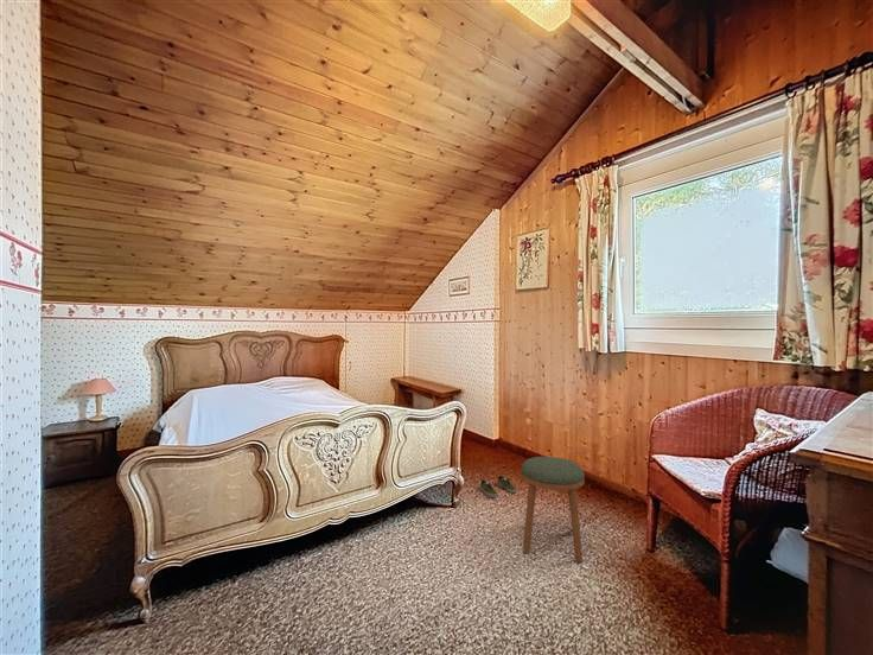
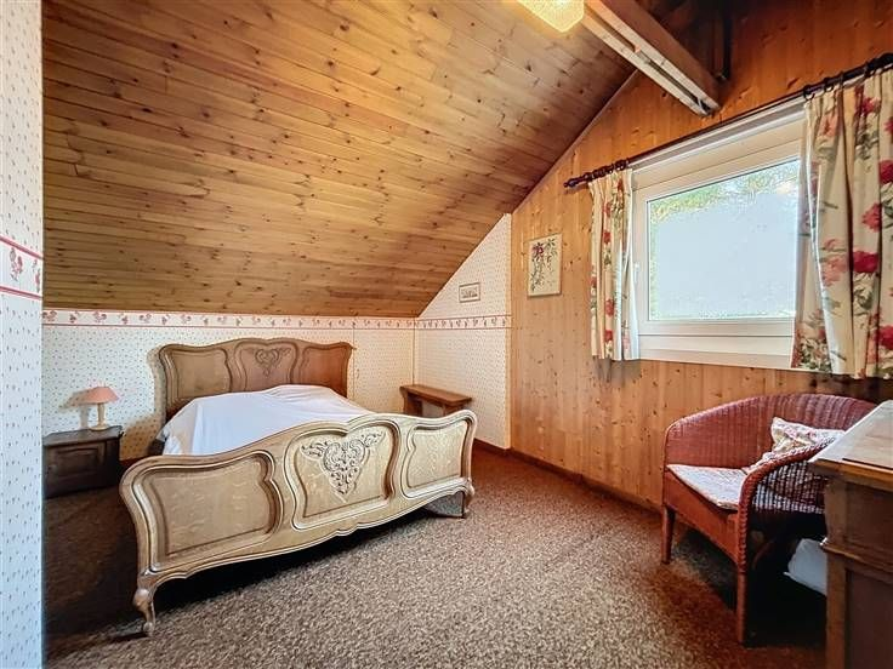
- stool (552, 489)
- shoe (498, 484)
